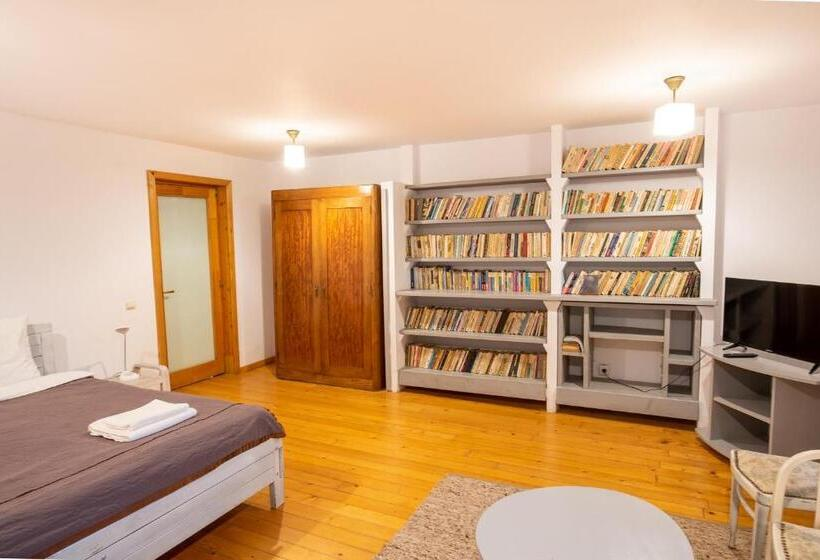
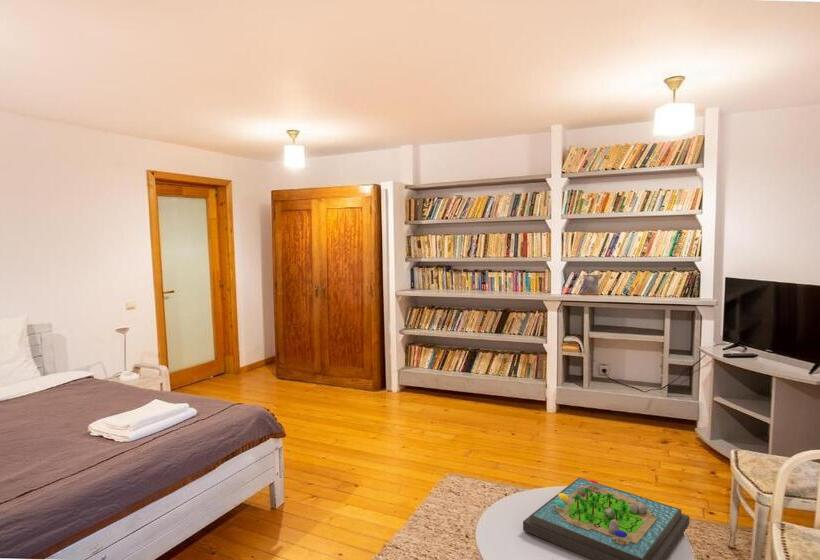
+ board game (606, 513)
